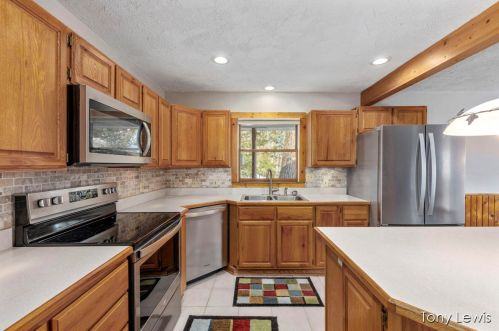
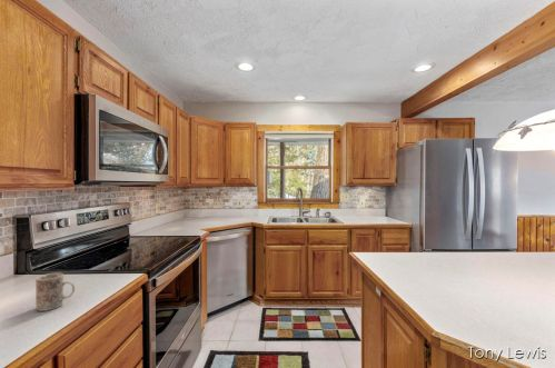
+ mug (53, 290)
